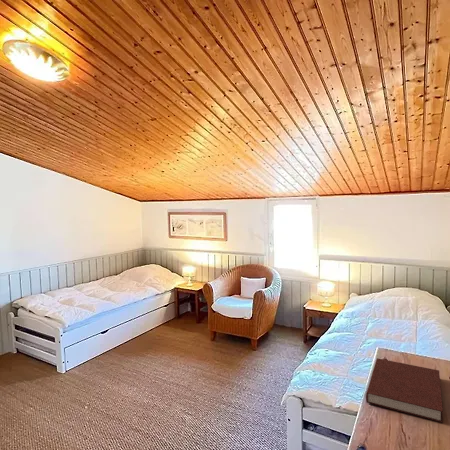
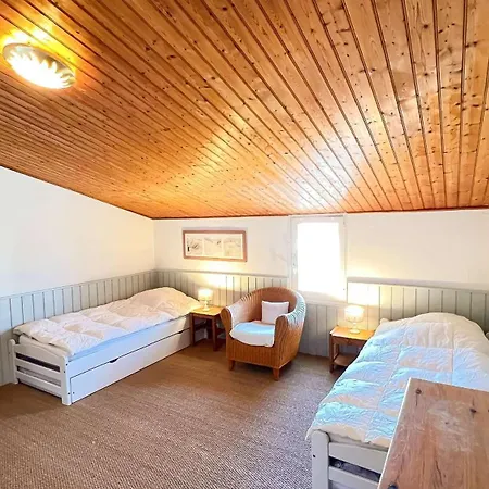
- notebook (404, 385)
